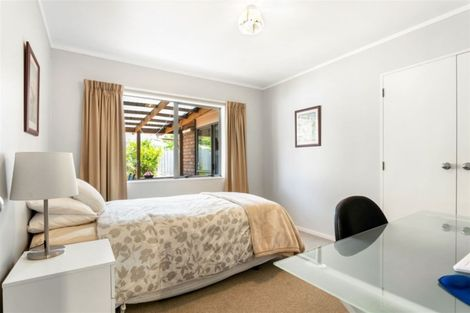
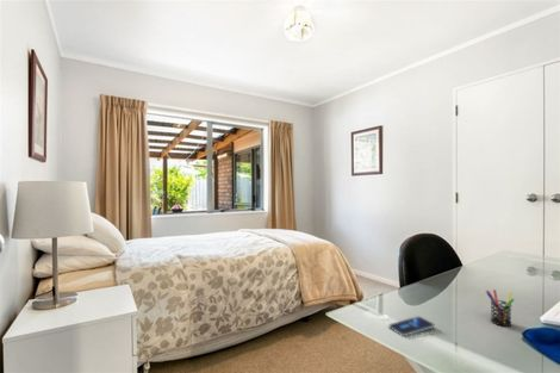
+ smartphone (411, 325)
+ pen holder (502, 306)
